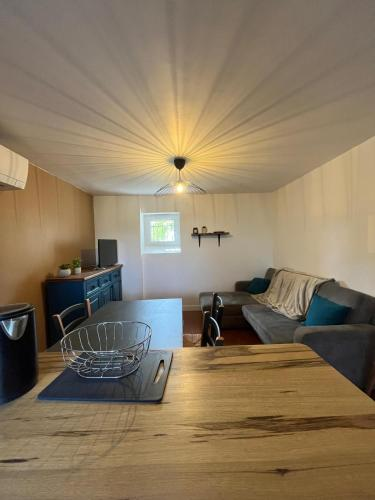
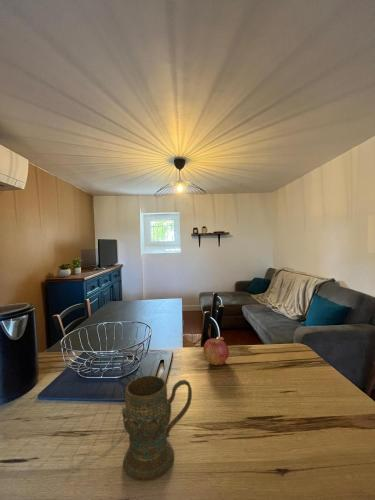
+ mug (157, 419)
+ apple (216, 351)
